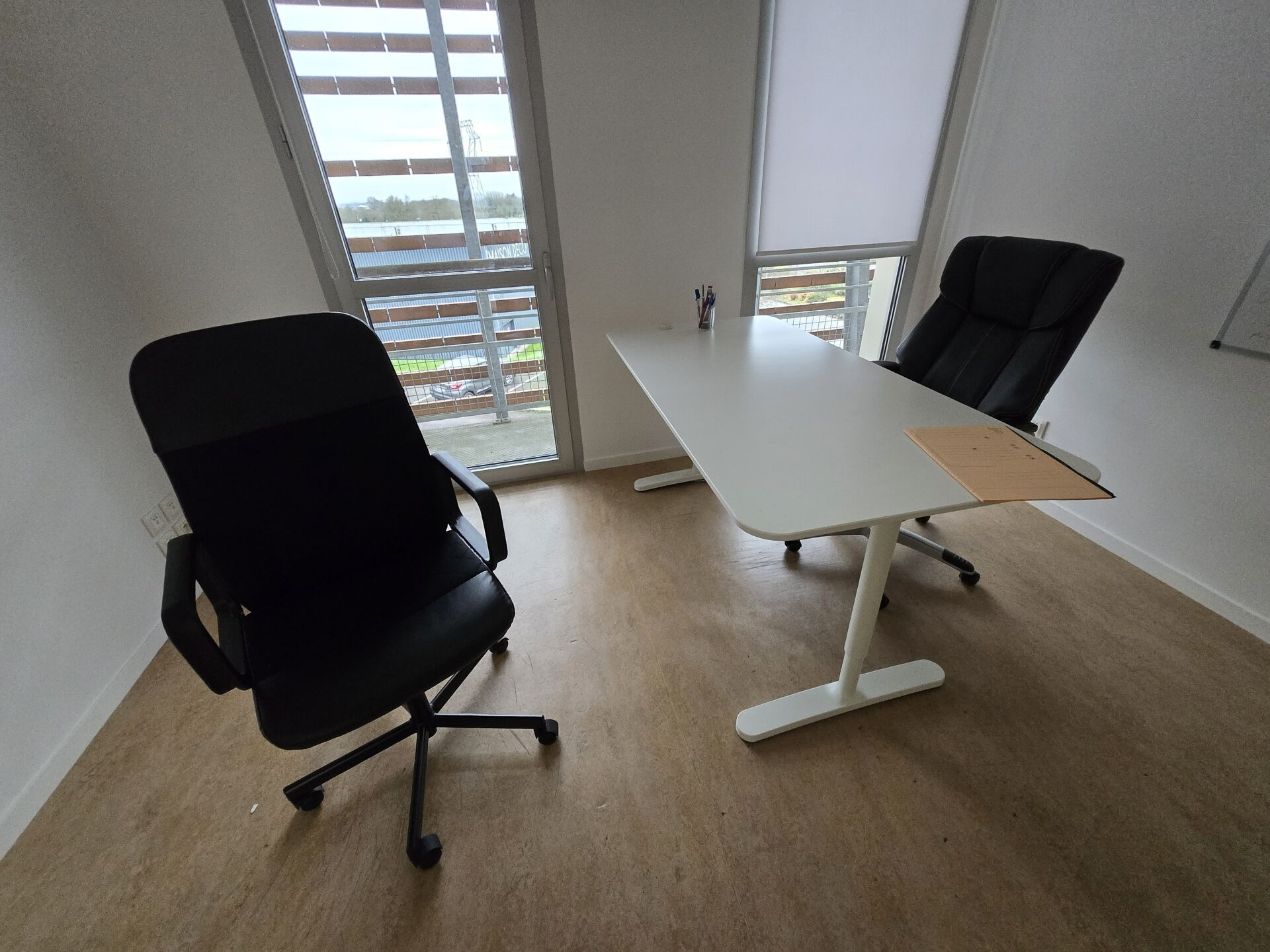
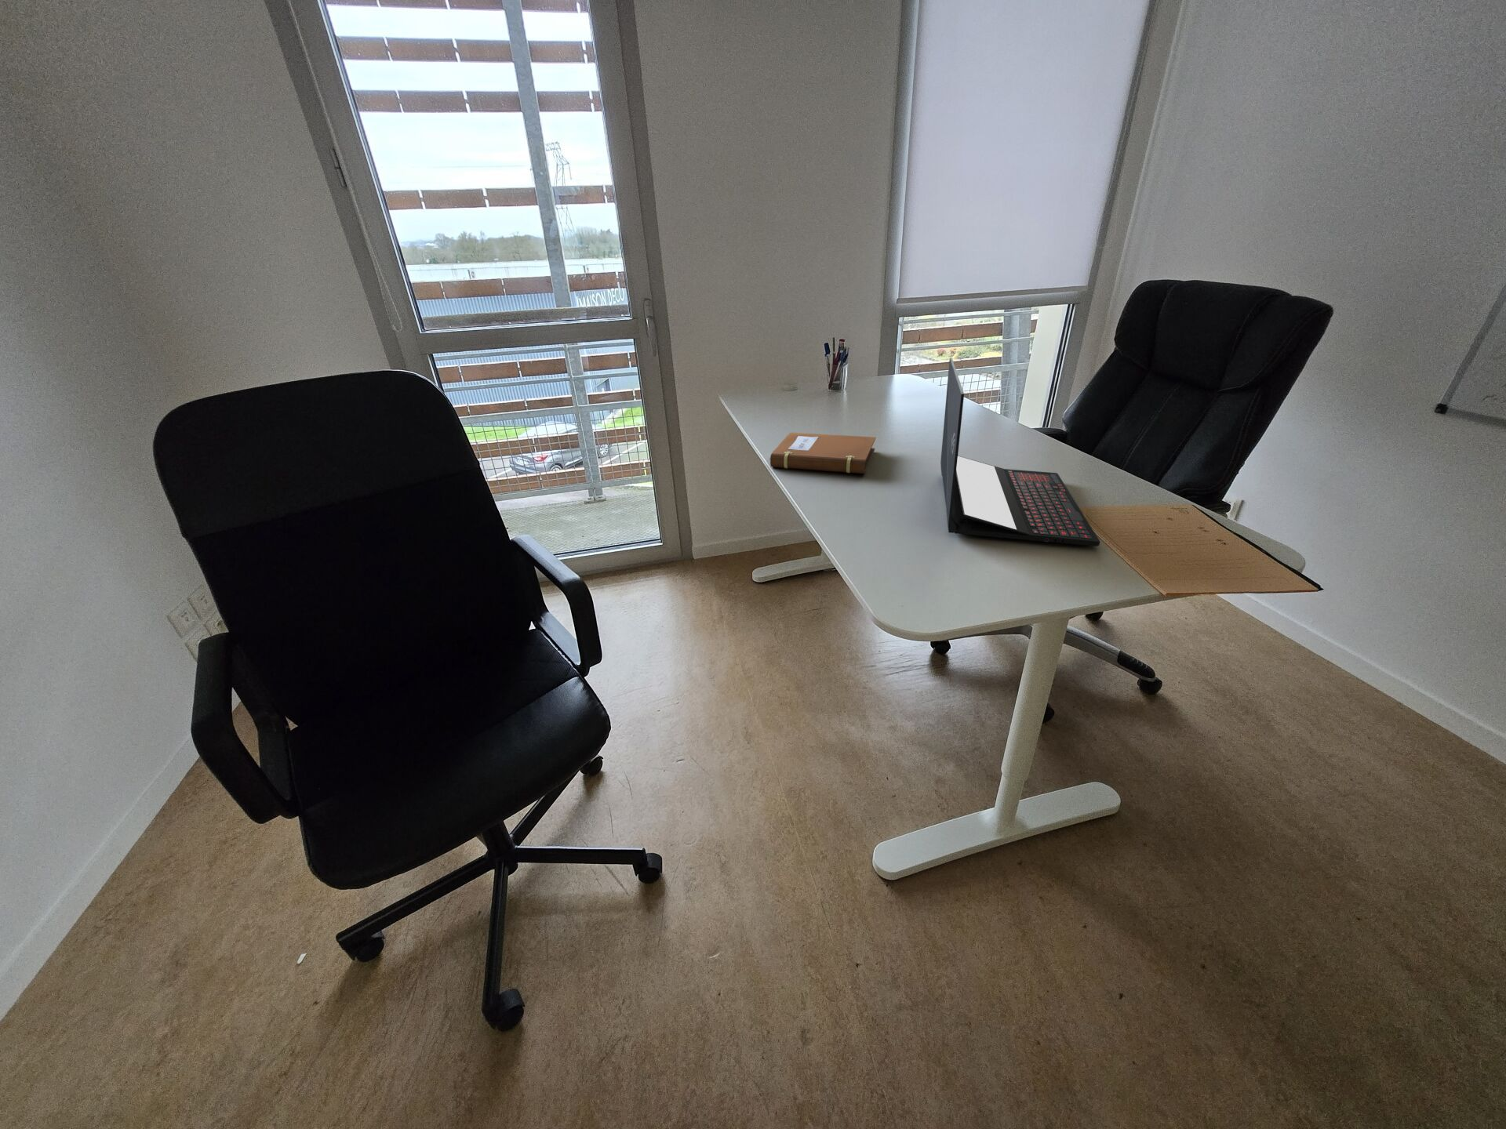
+ notebook (822, 452)
+ laptop (1016, 470)
